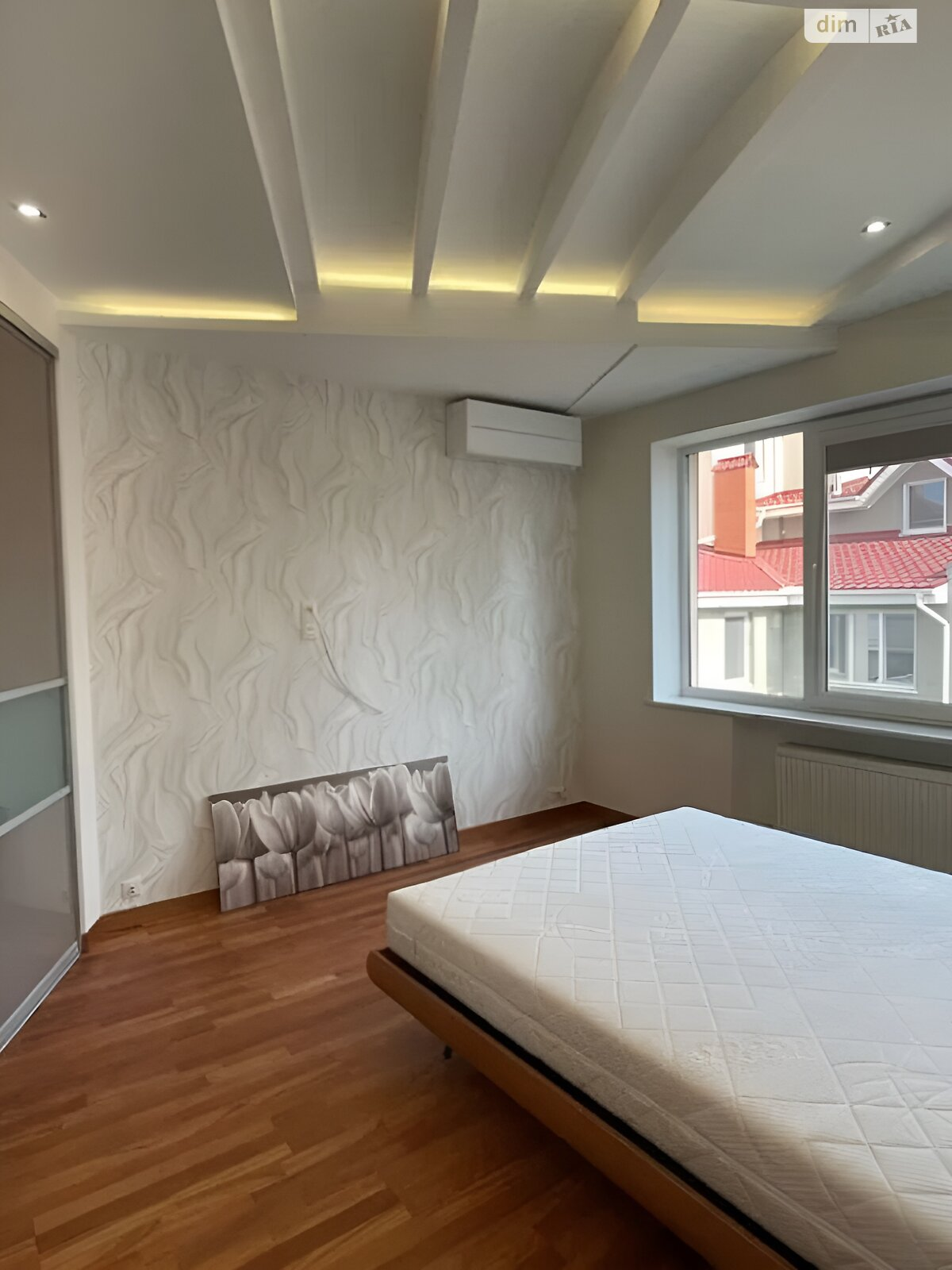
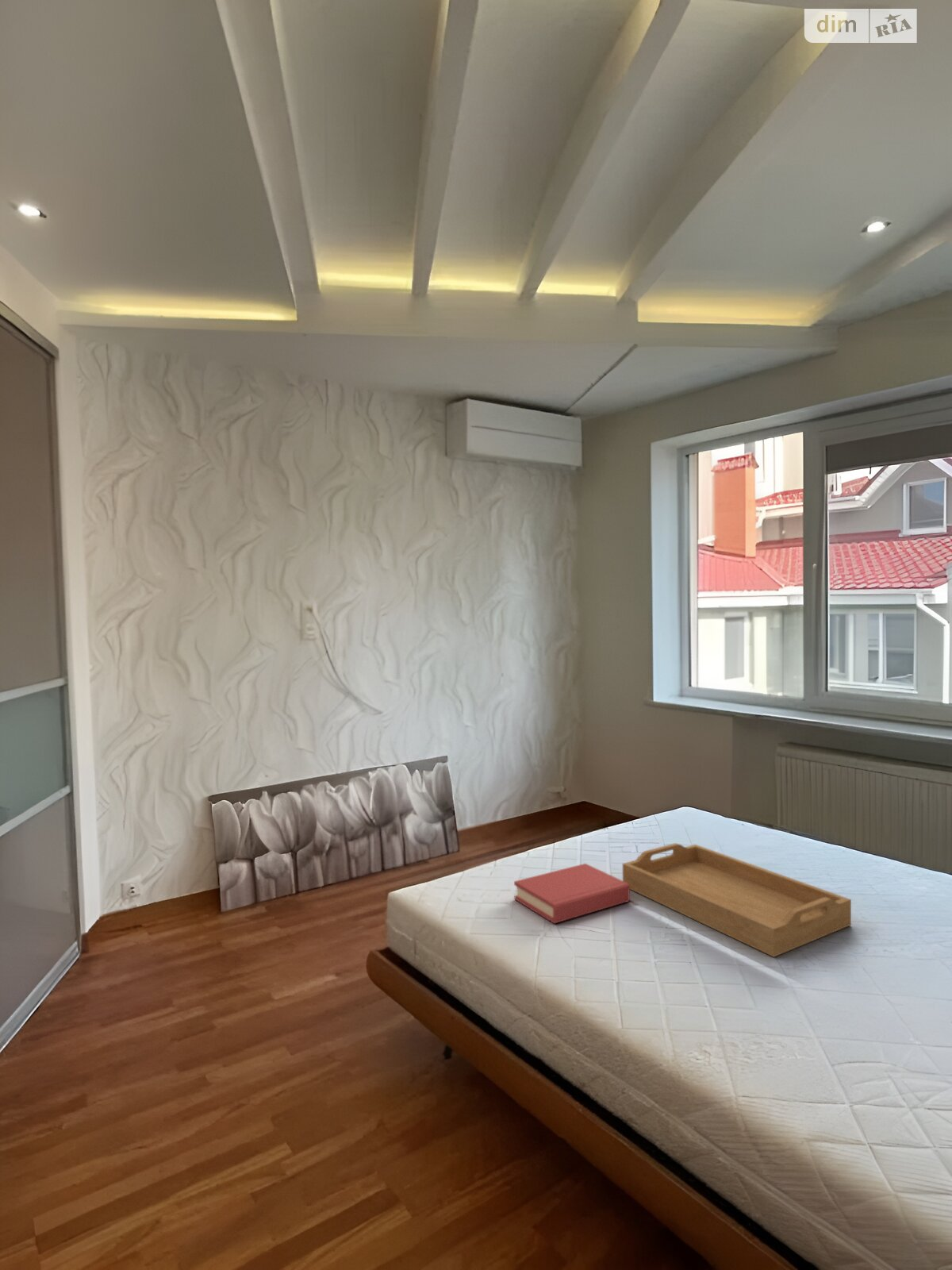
+ serving tray (728, 888)
+ hardback book (571, 891)
